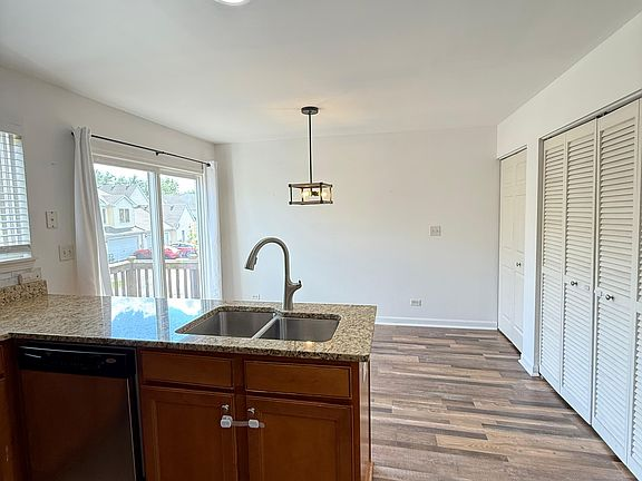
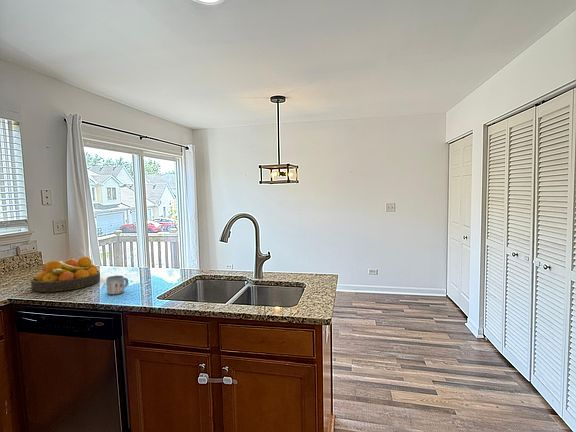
+ fruit bowl (66, 271)
+ mug (118, 284)
